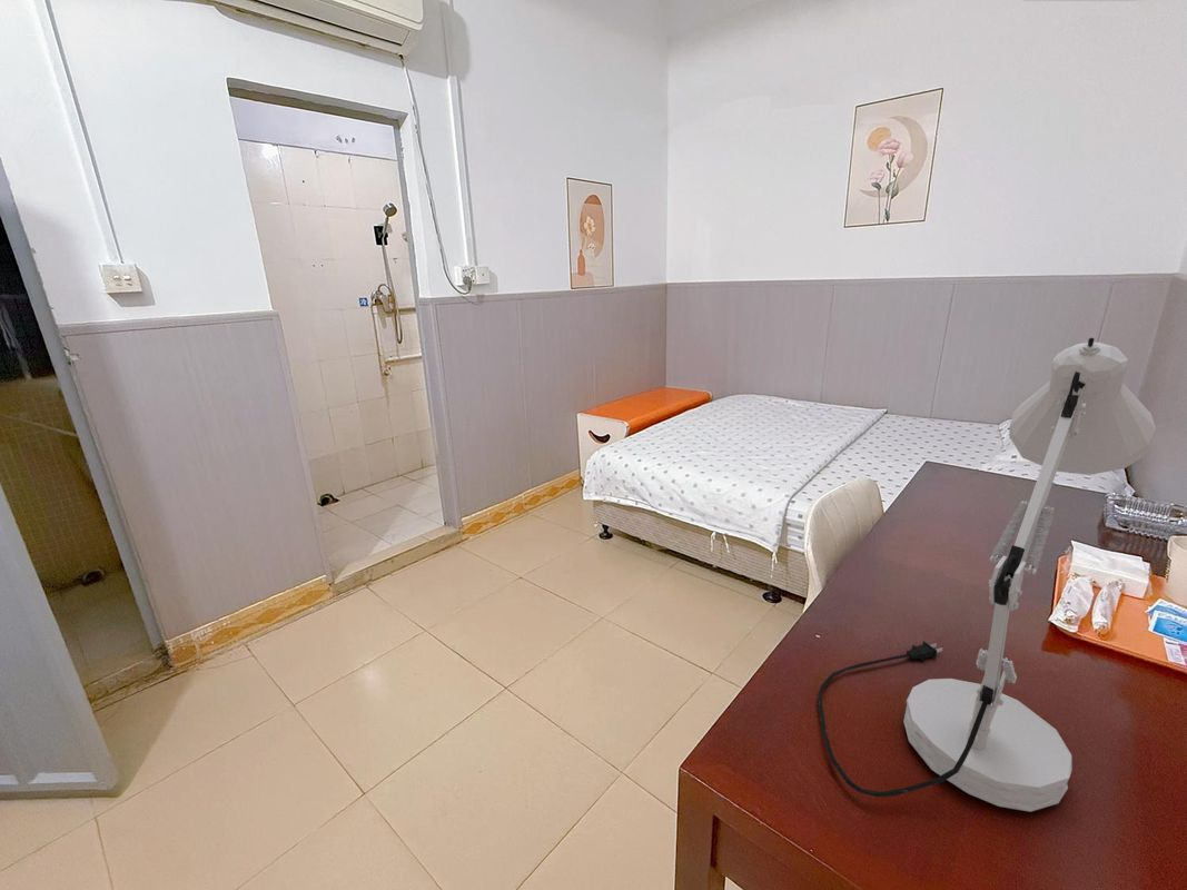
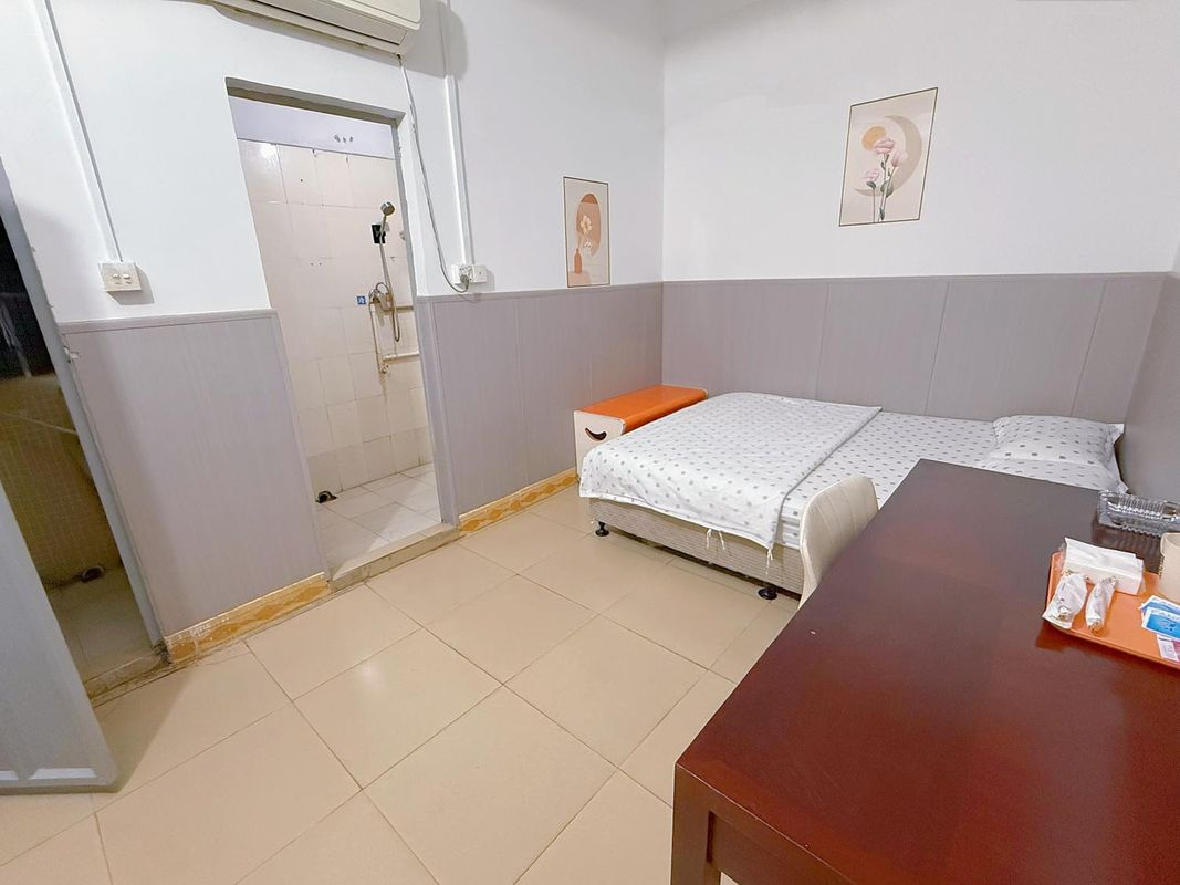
- desk lamp (991, 554)
